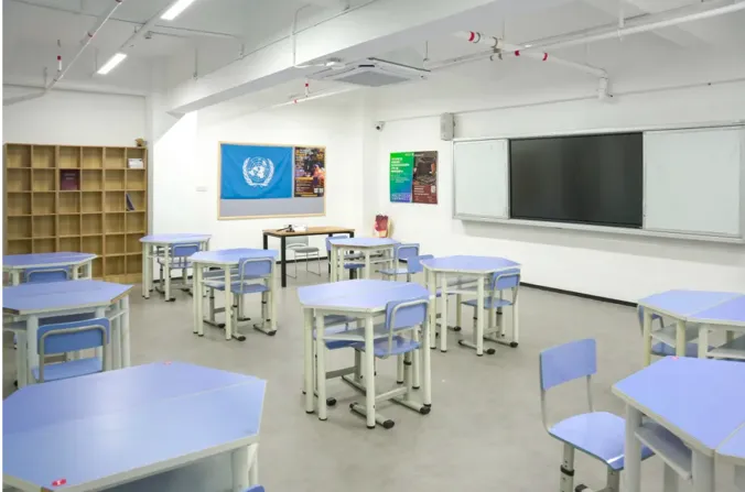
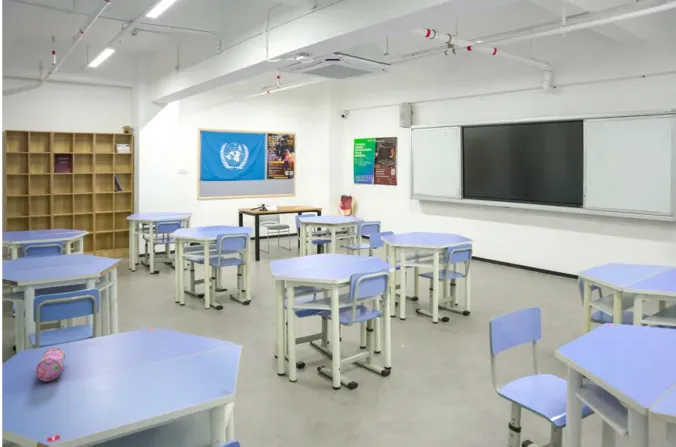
+ pencil case (51, 362)
